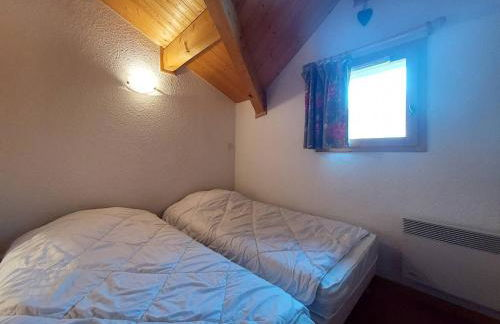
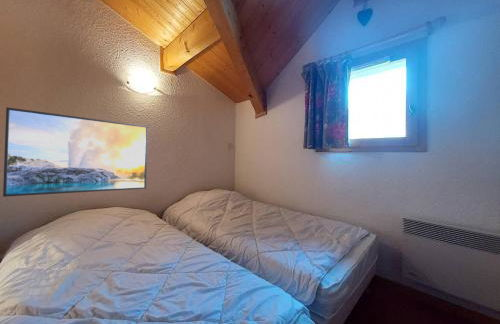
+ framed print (88, 155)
